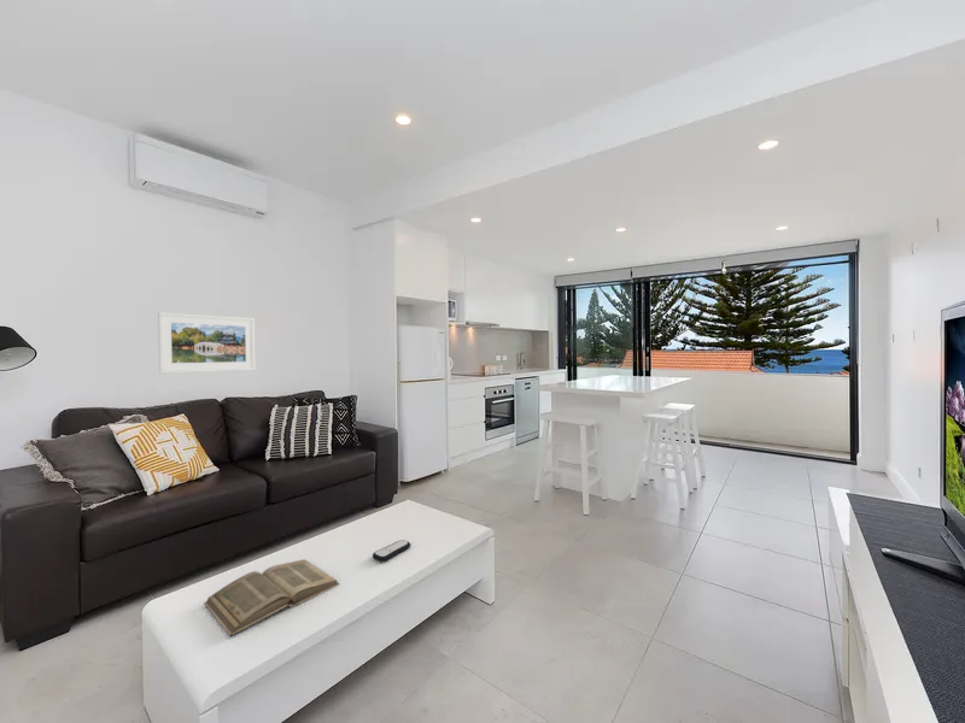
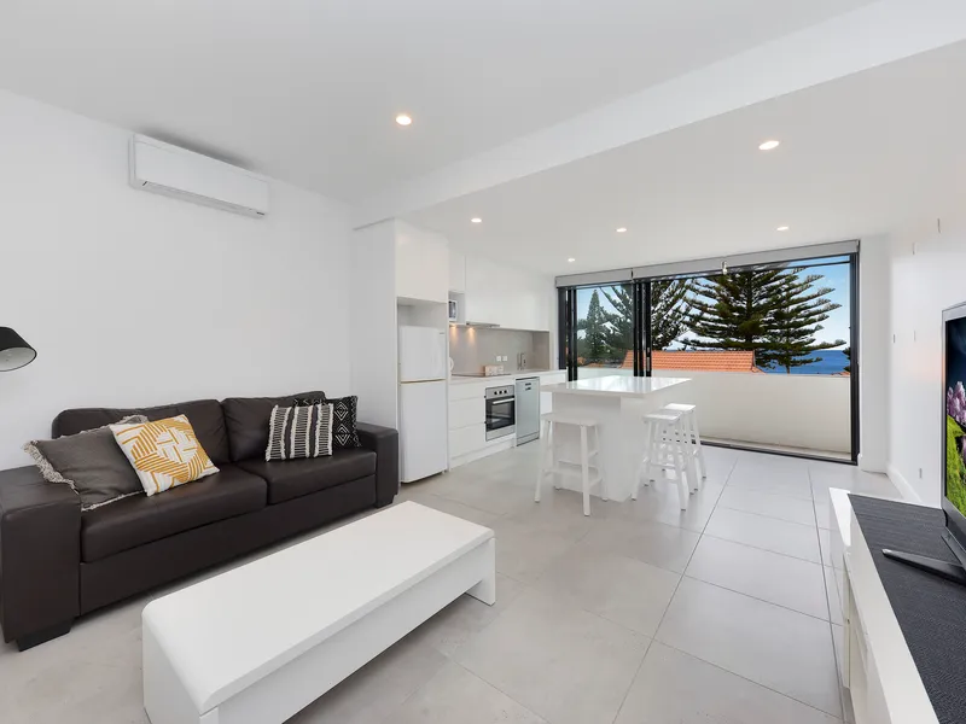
- book (274, 587)
- remote control (392, 549)
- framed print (210, 343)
